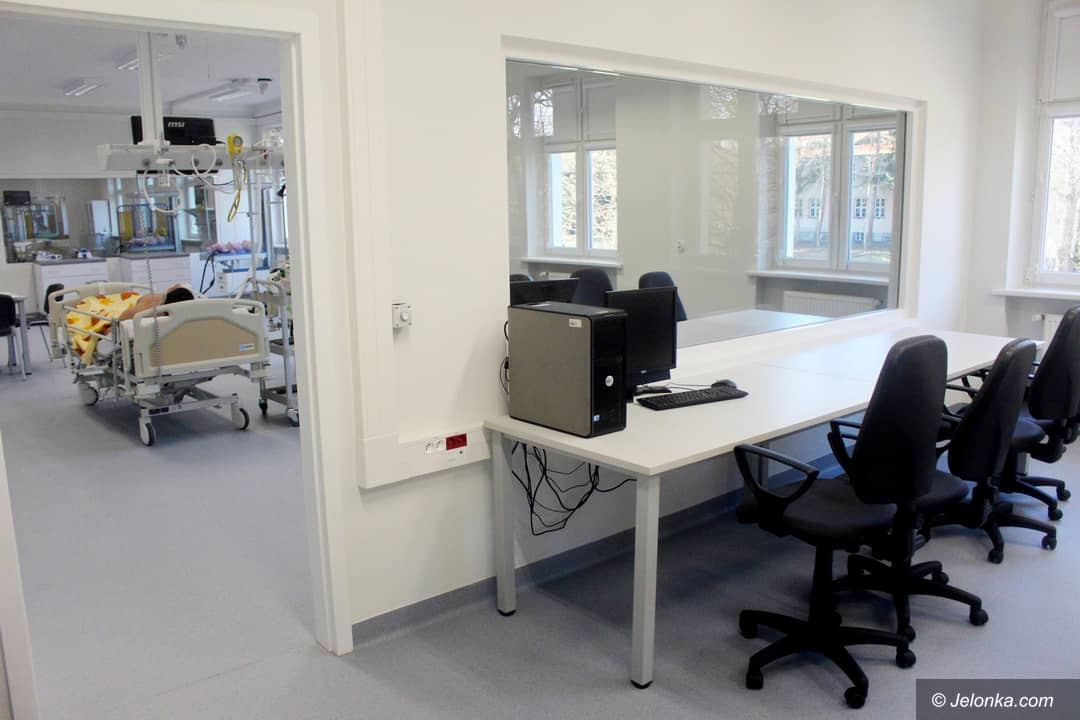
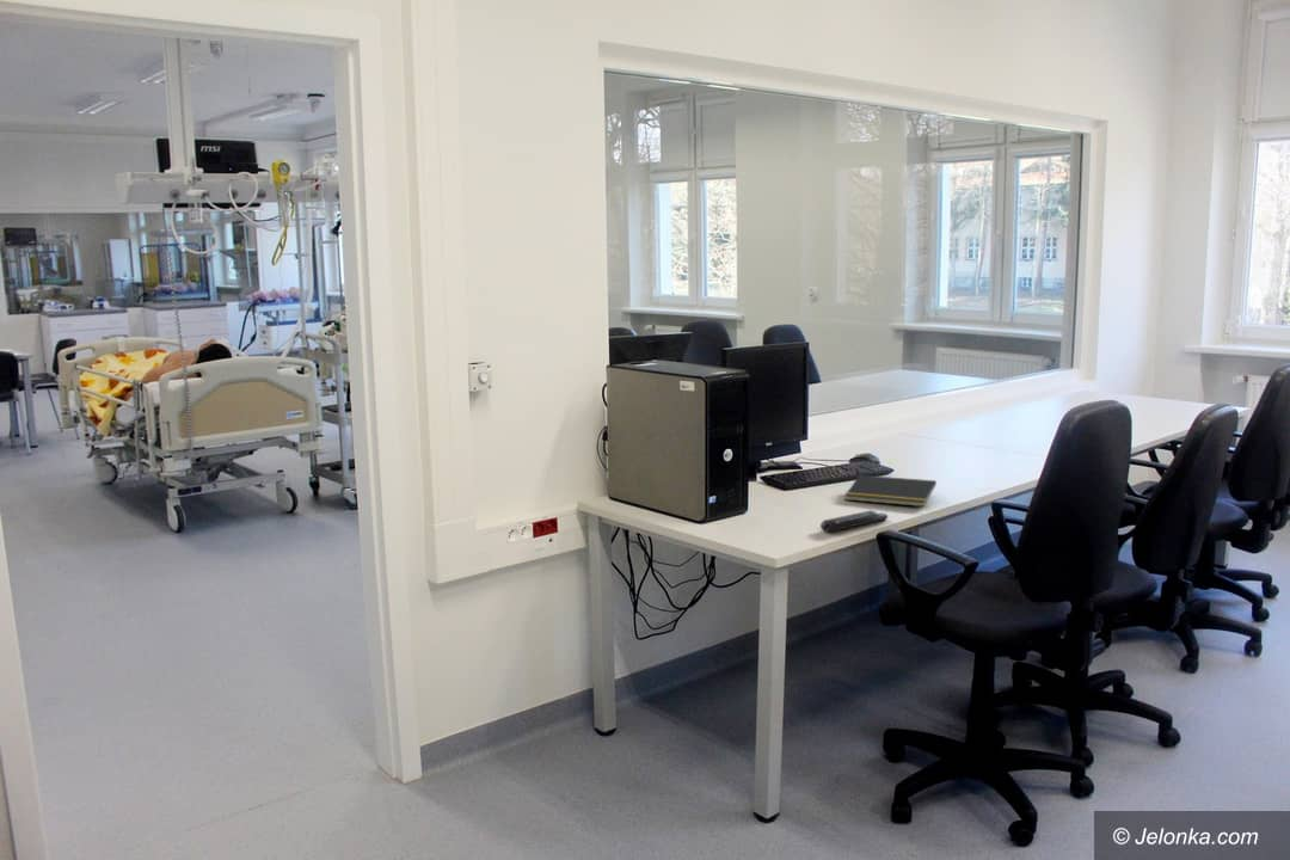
+ remote control (854, 520)
+ notepad (890, 490)
